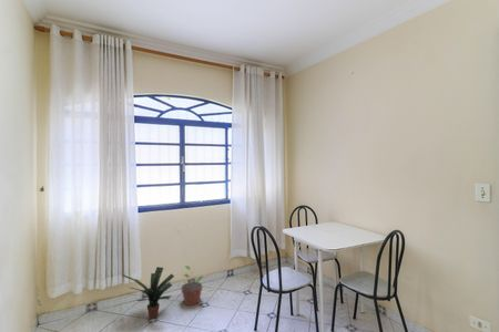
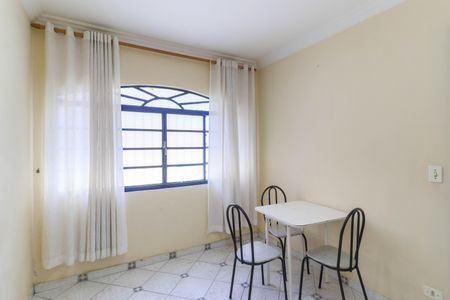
- potted plant (192, 283)
- potted plant (150, 292)
